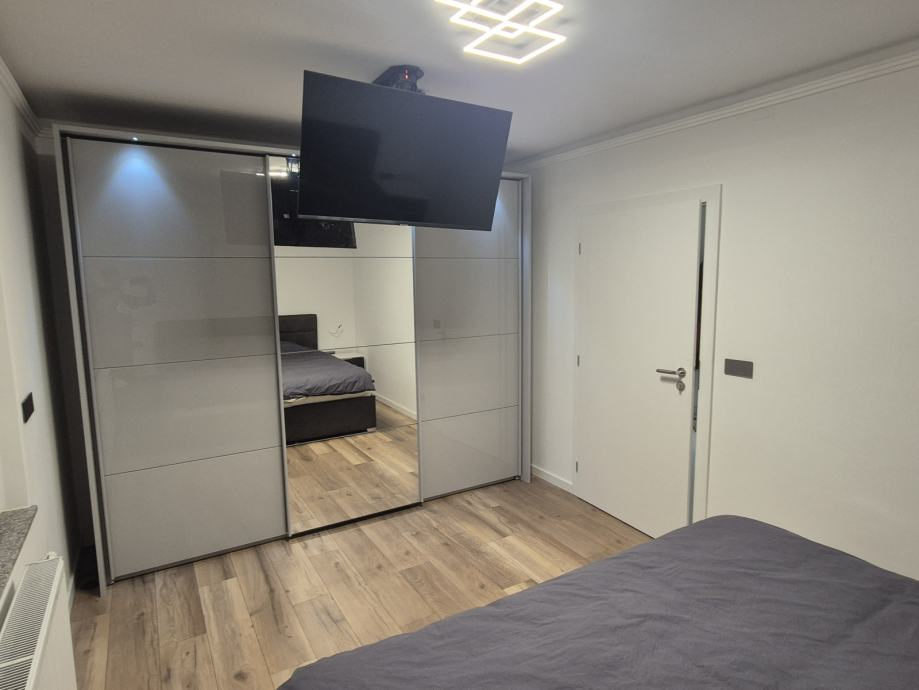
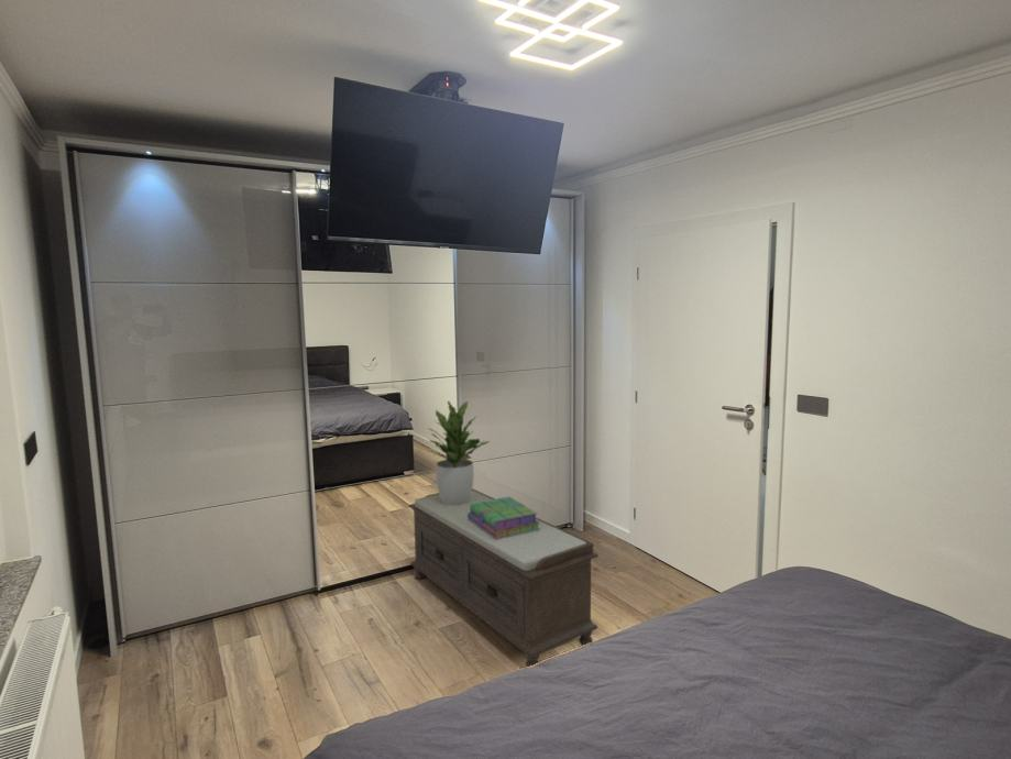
+ potted plant (454, 450)
+ stack of books (503, 516)
+ bench (492, 562)
